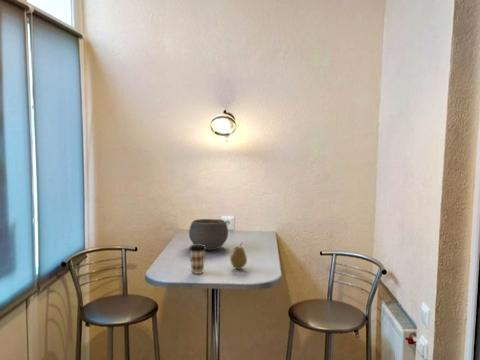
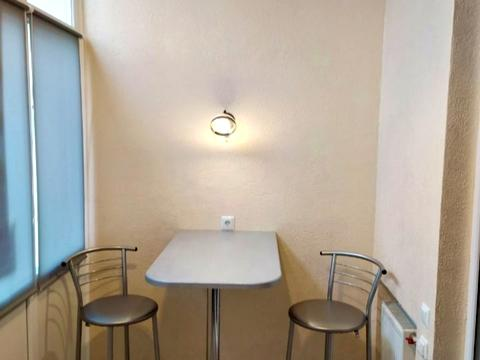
- fruit (238, 256)
- coffee cup (197, 258)
- bowl (208, 234)
